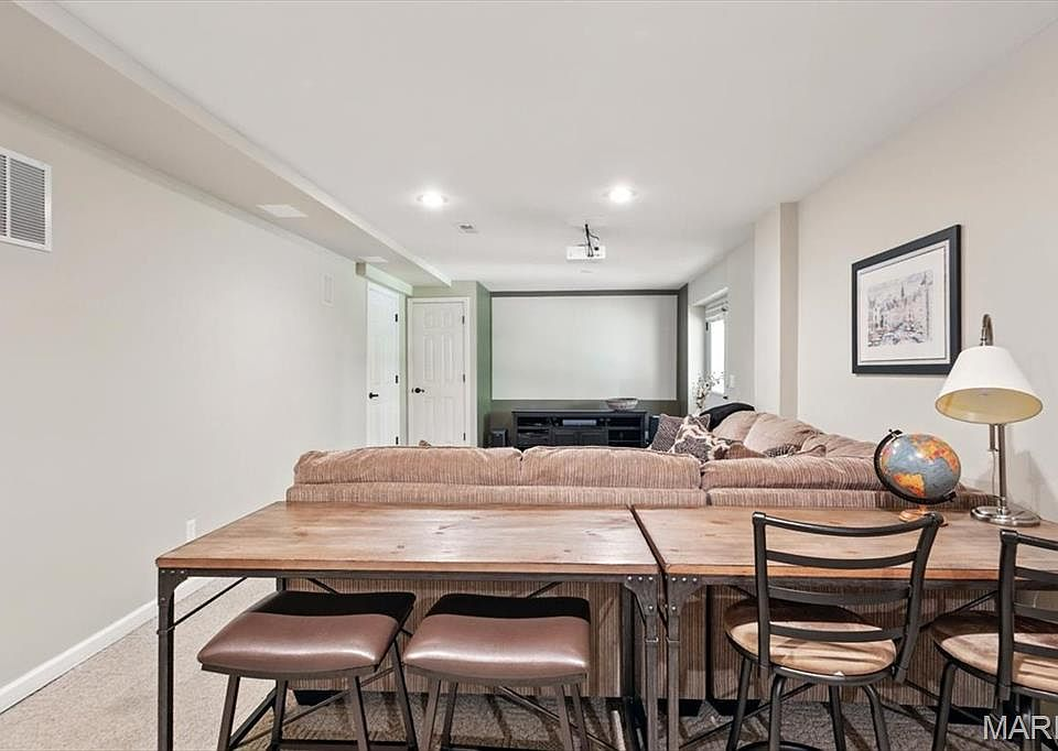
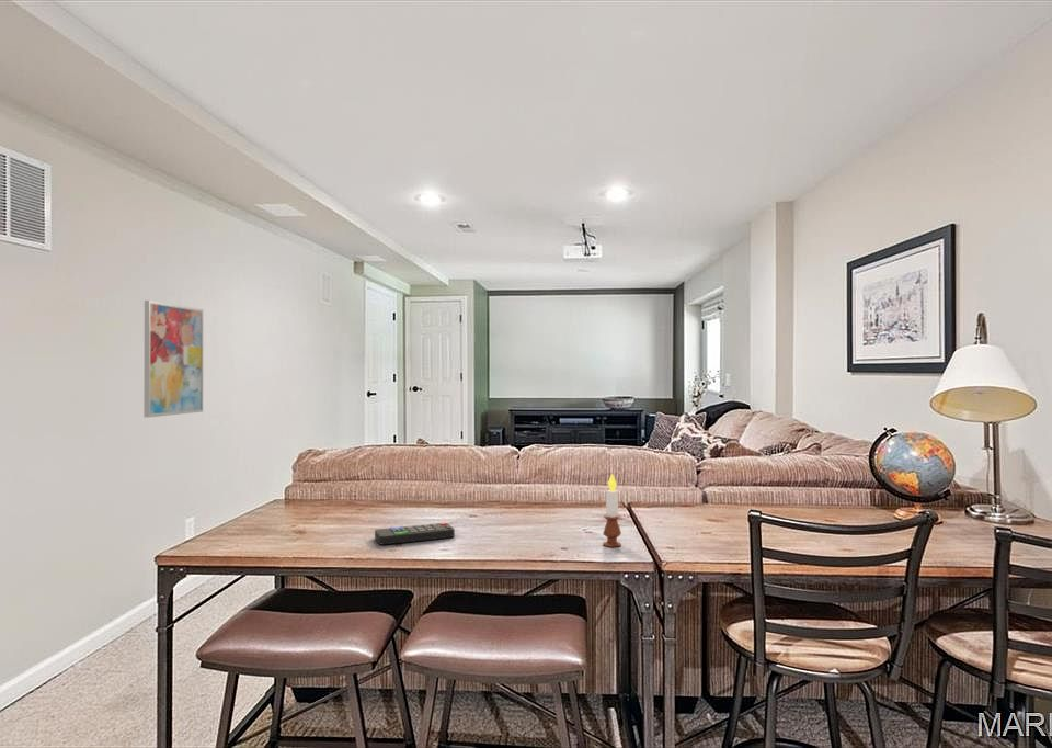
+ remote control (414, 532)
+ candle (611, 508)
+ wall art (175, 360)
